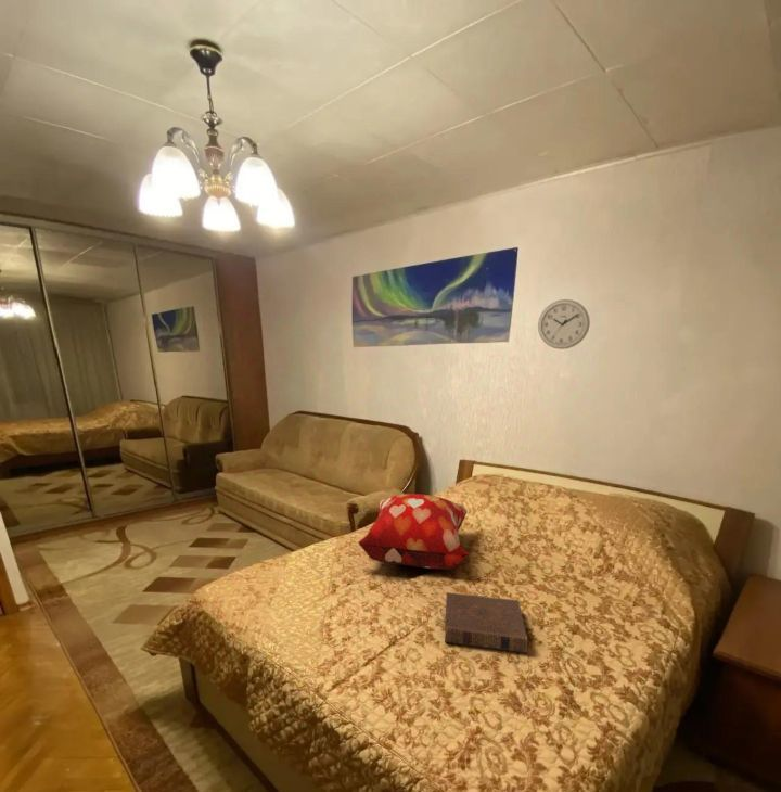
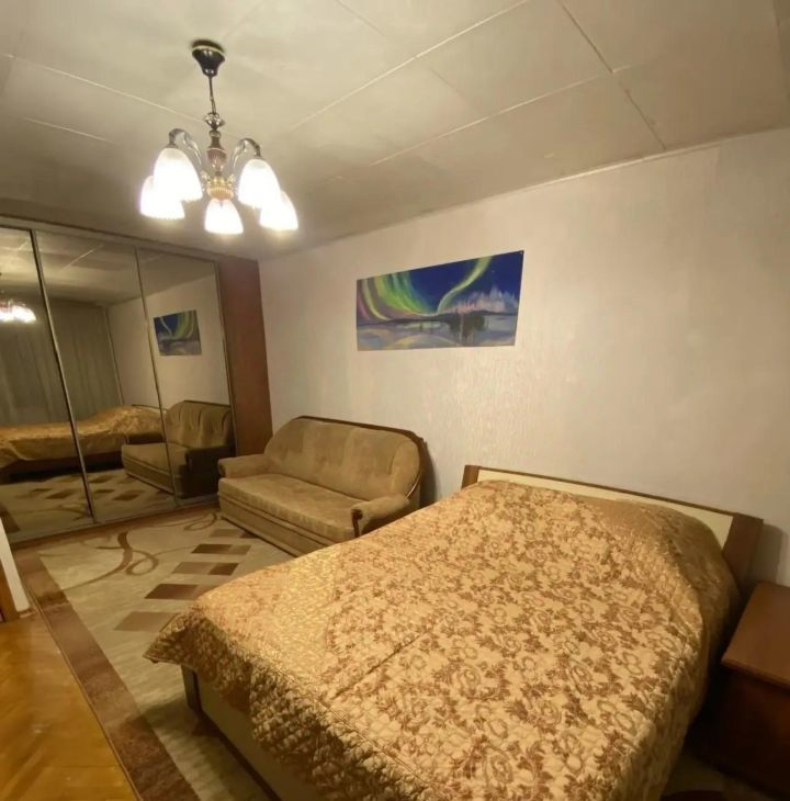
- decorative pillow (418, 526)
- wall clock (562, 324)
- book (483, 621)
